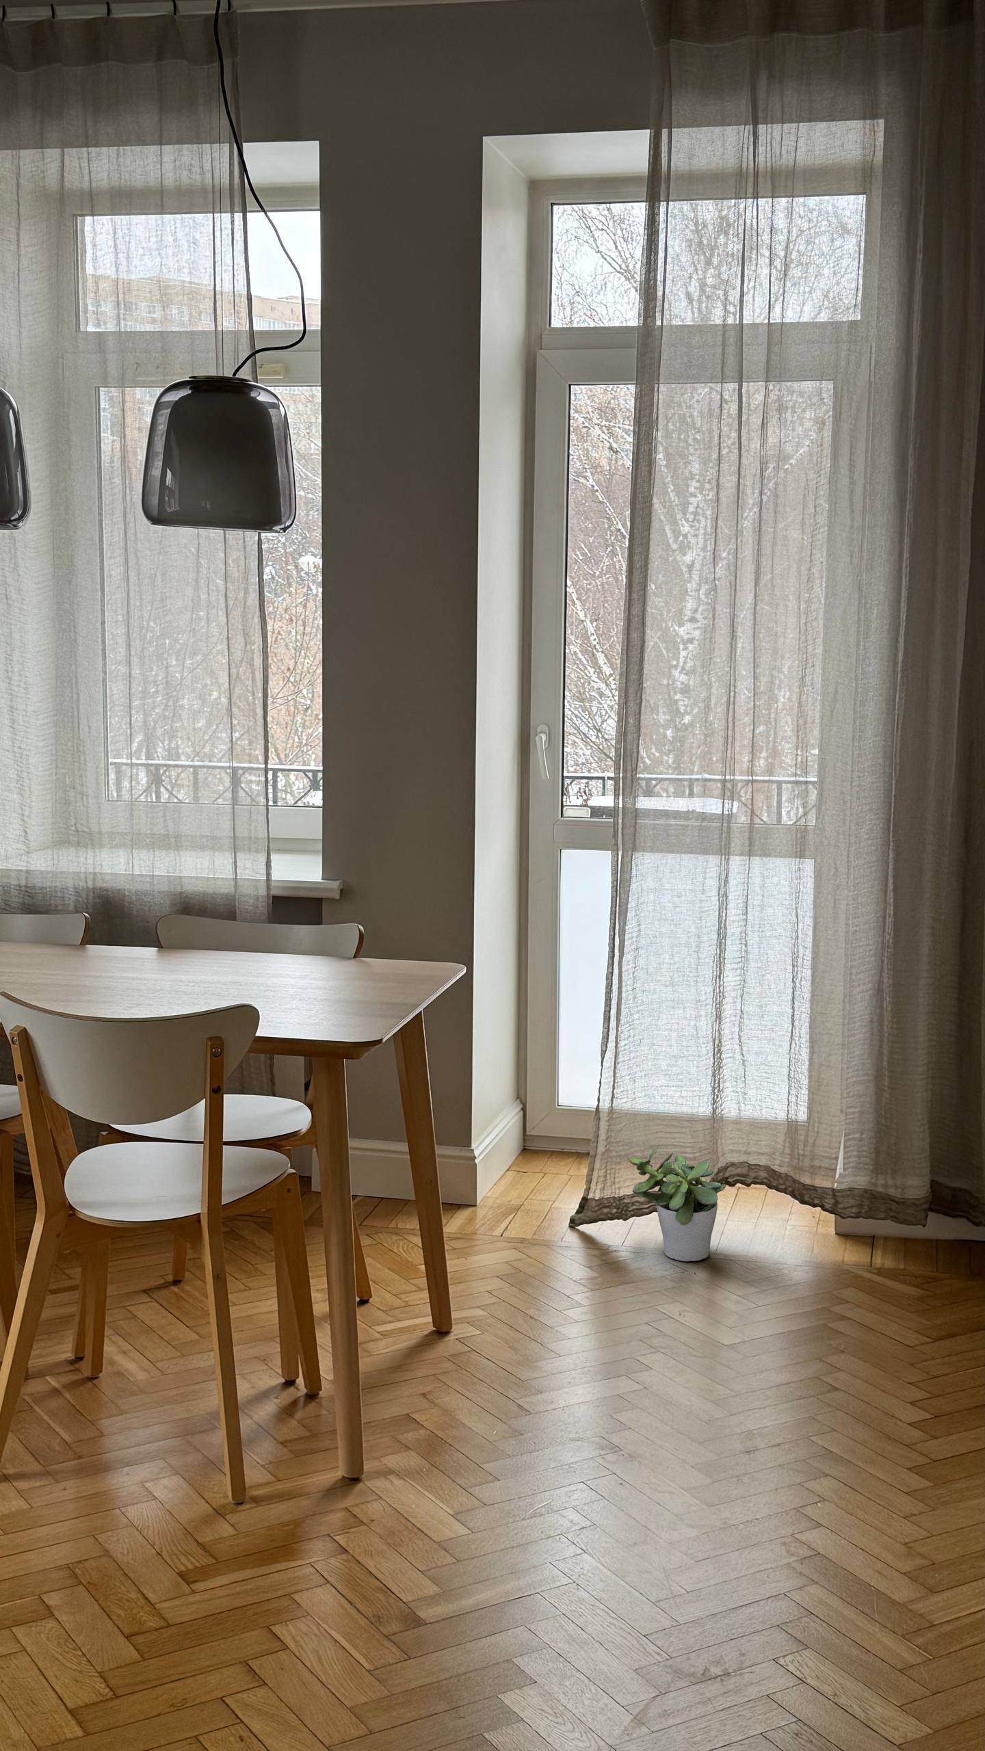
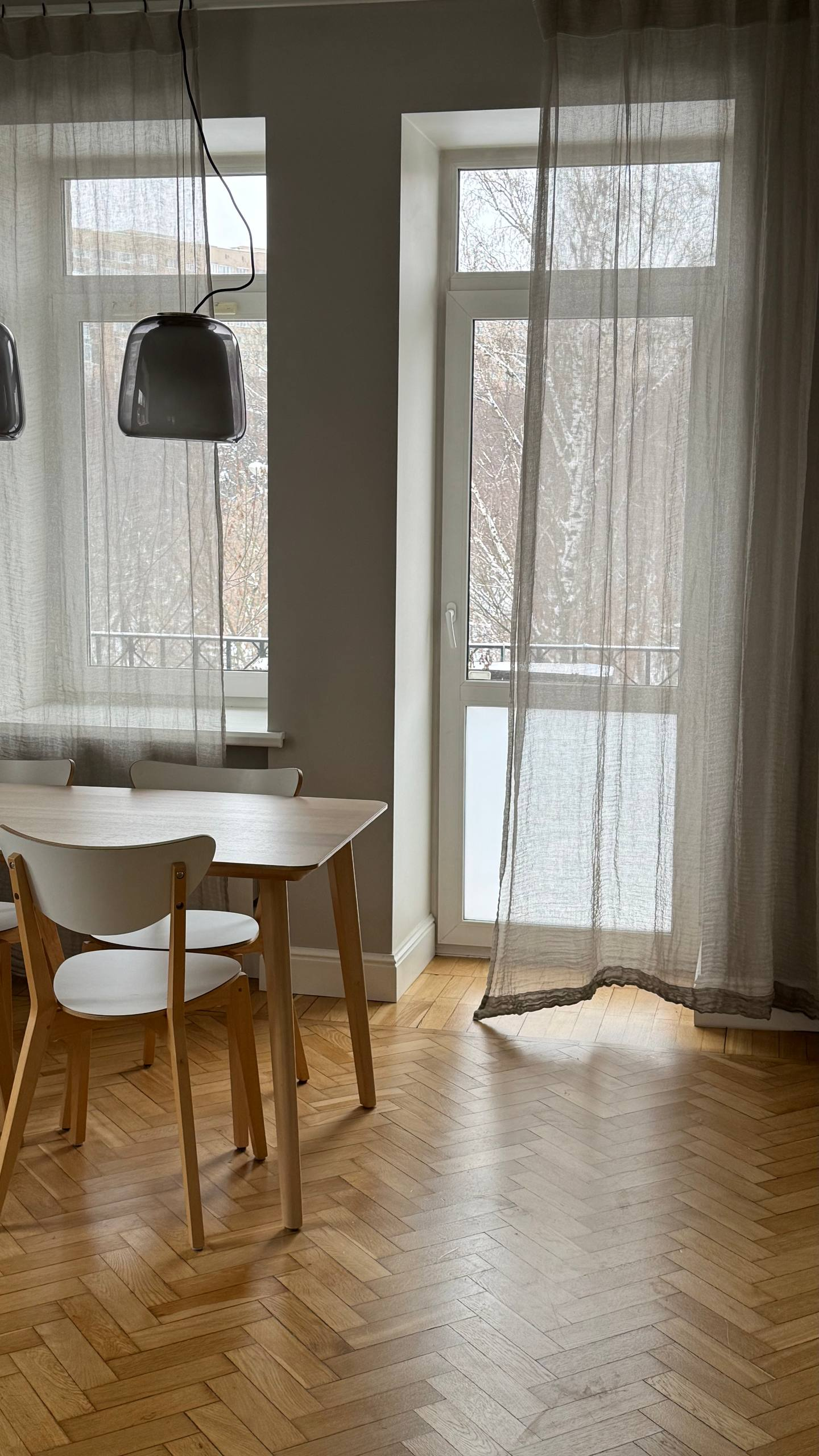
- potted plant (675, 1205)
